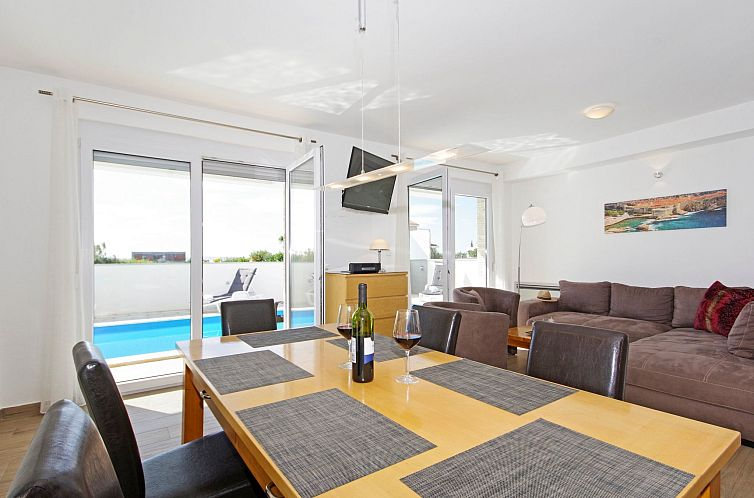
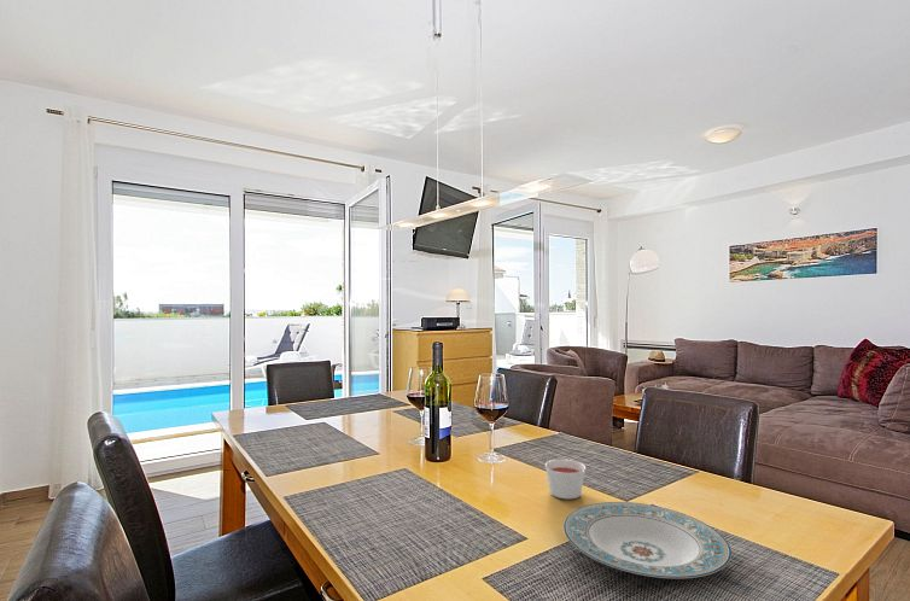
+ candle (565, 479)
+ plate (642, 543)
